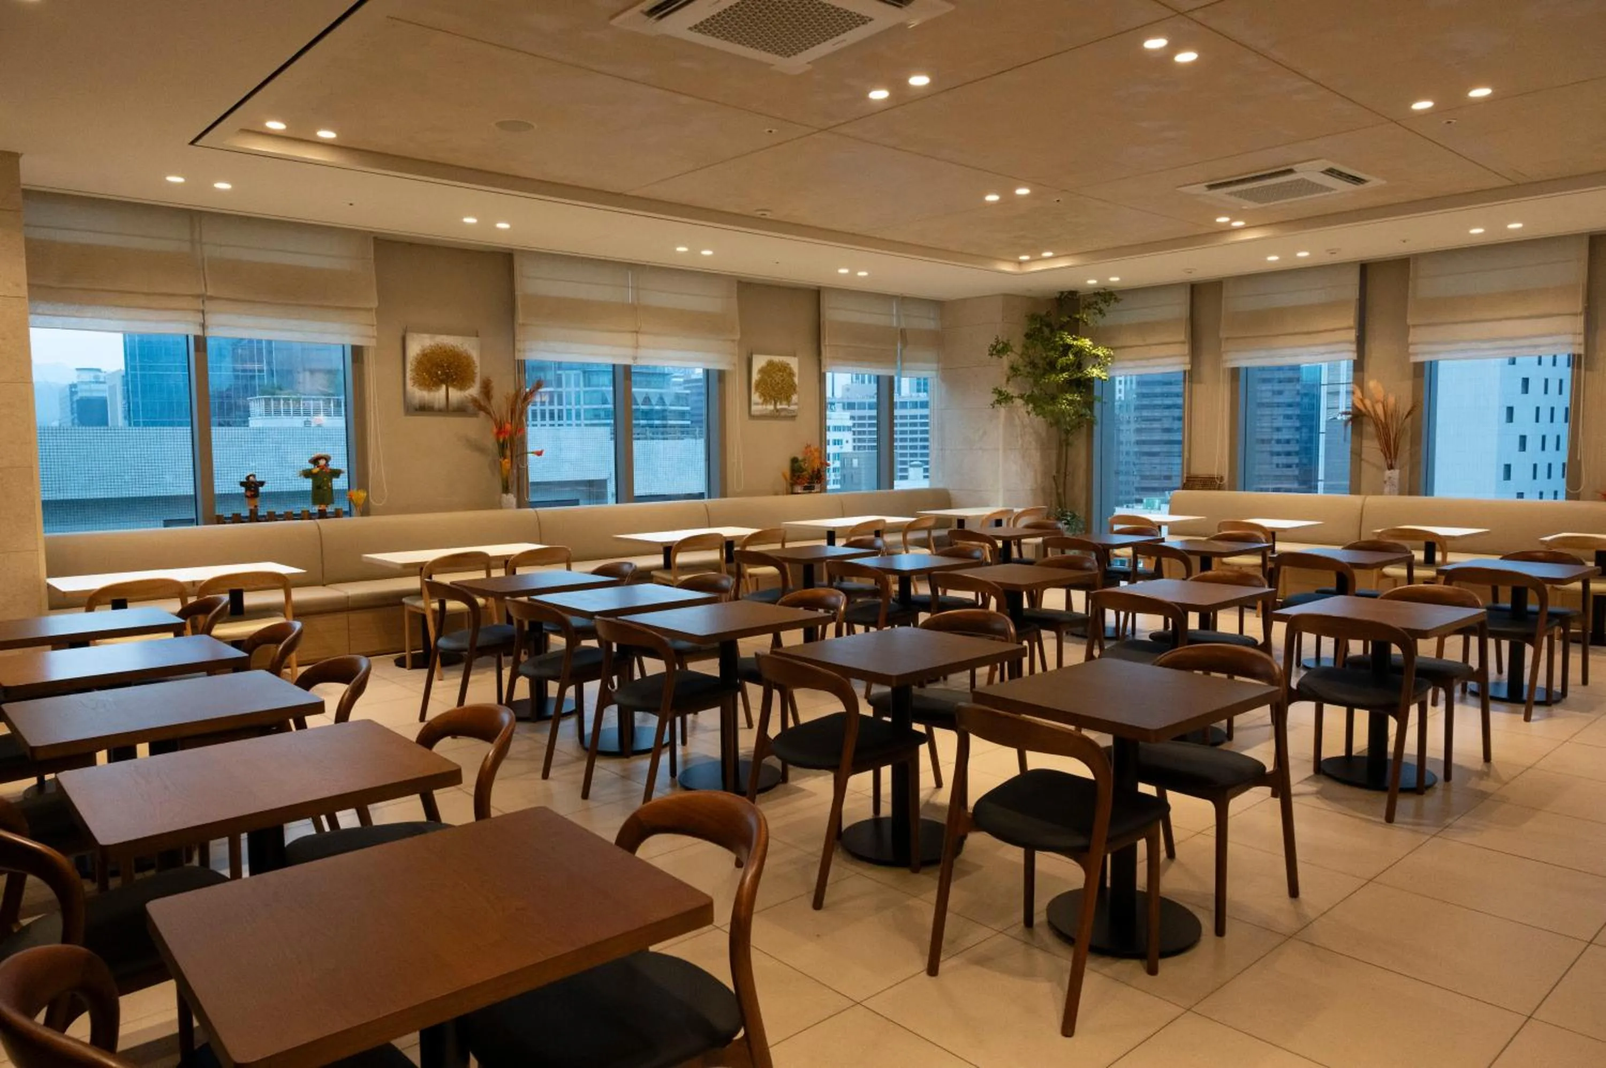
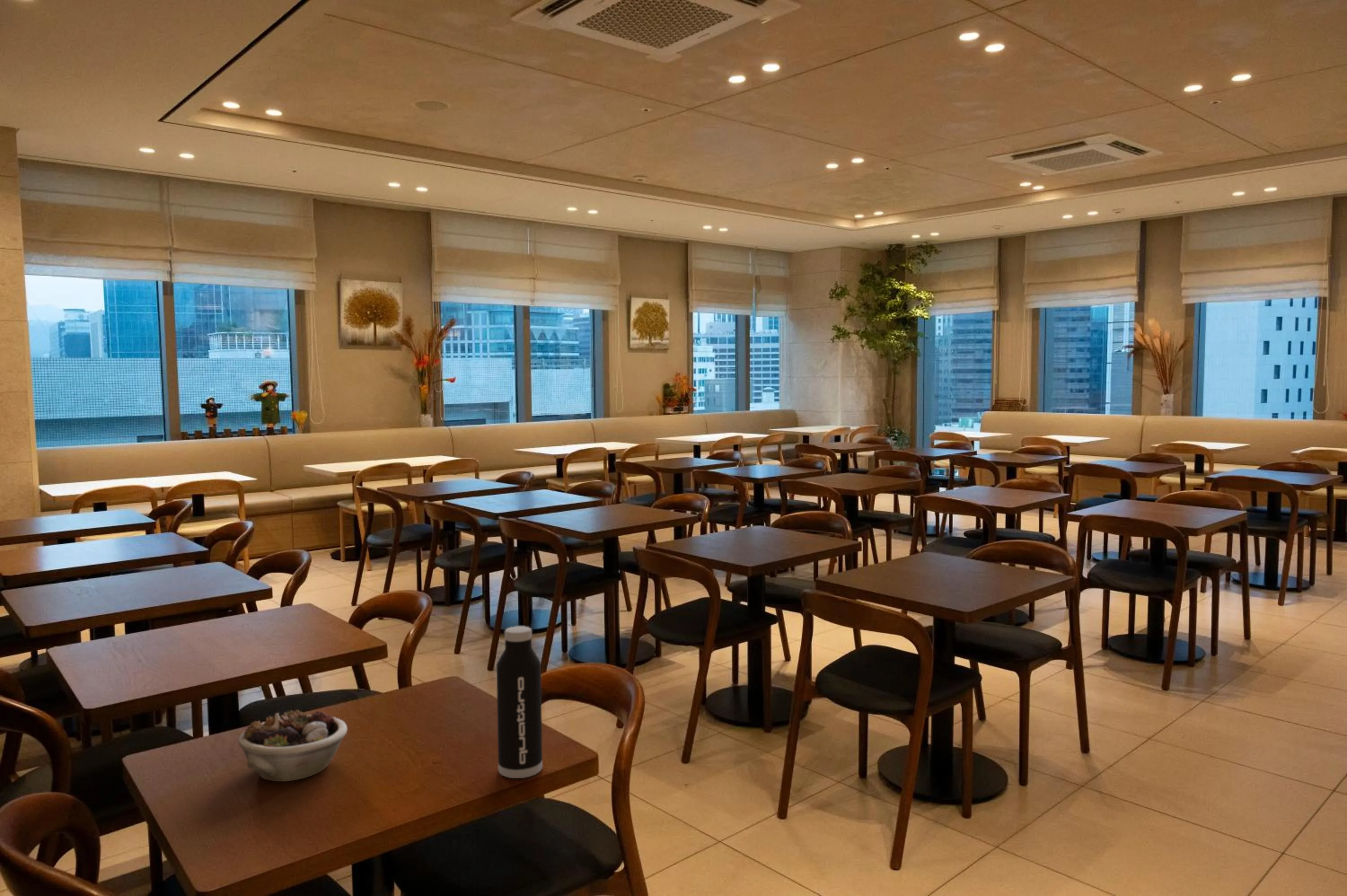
+ succulent planter (294, 742)
+ water bottle (519, 700)
